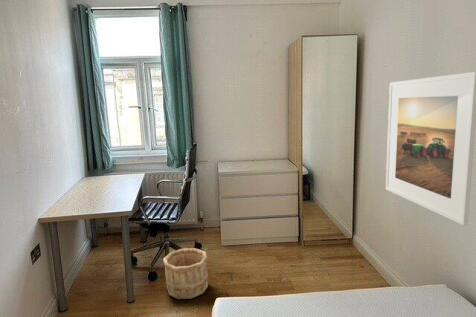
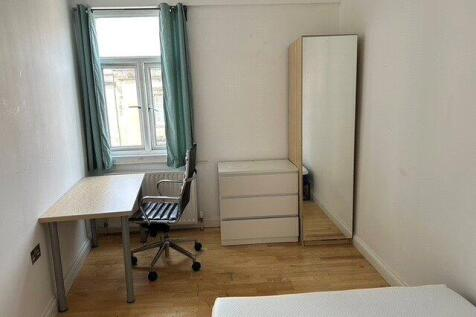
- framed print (422, 142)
- wooden bucket (186, 272)
